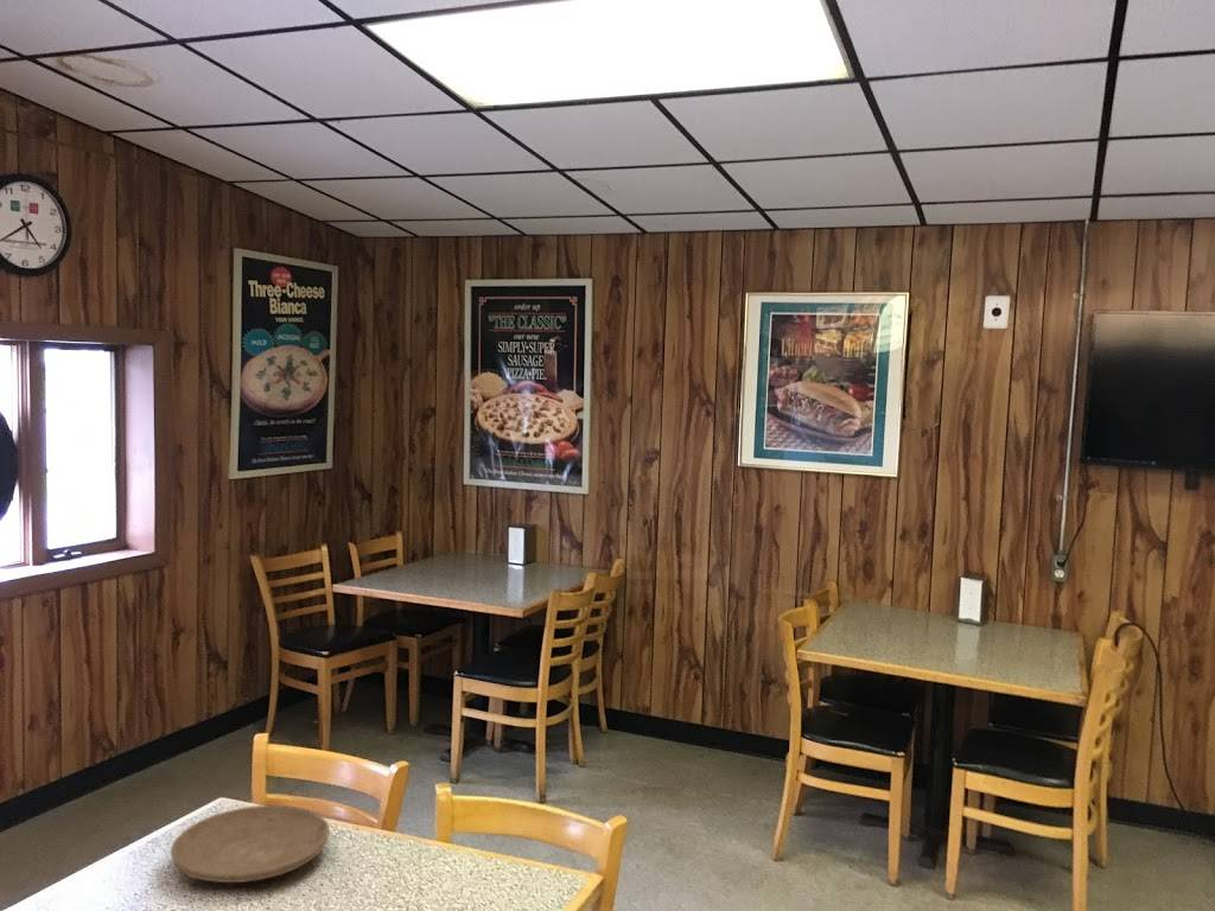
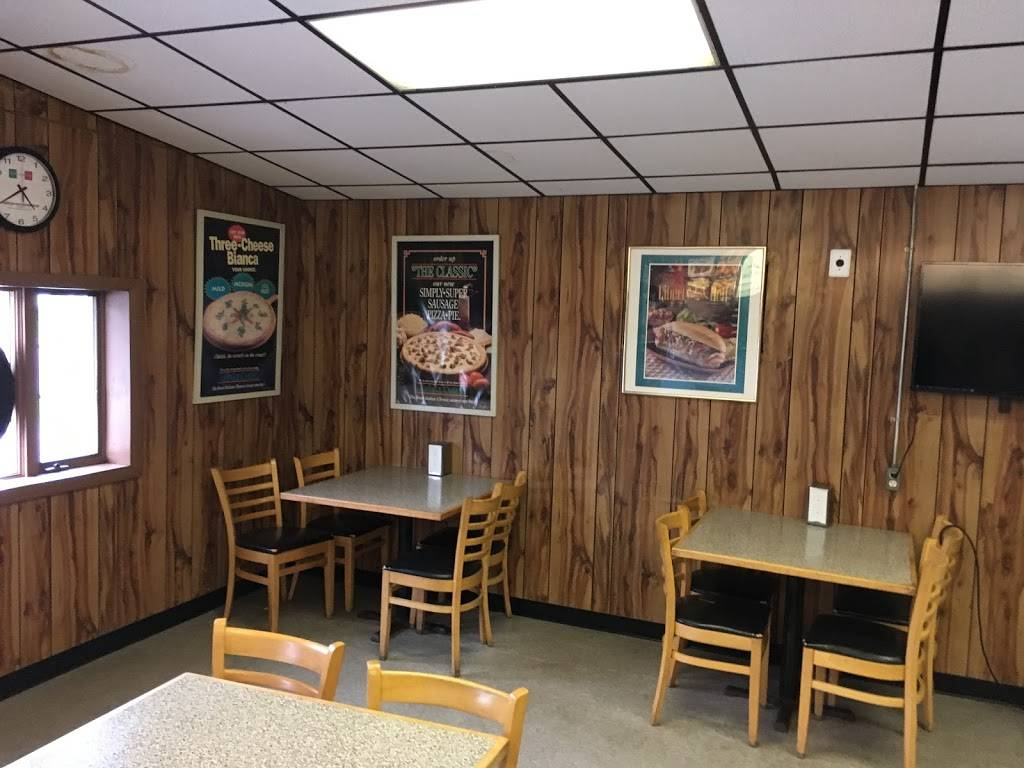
- plate (252, 848)
